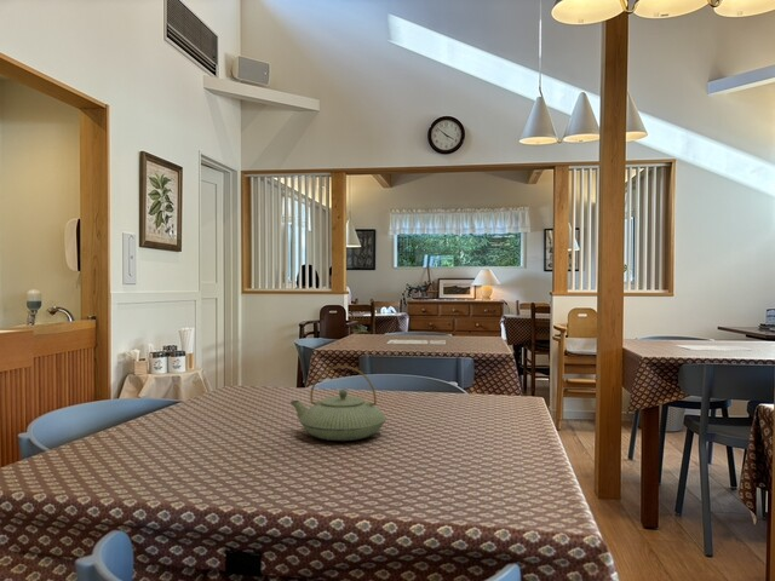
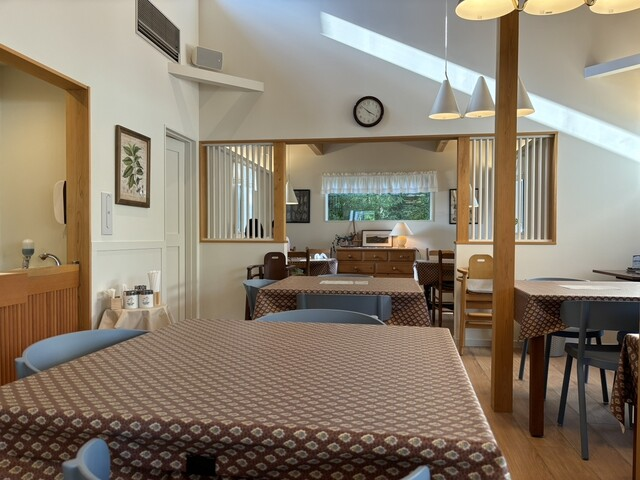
- teapot (337, 399)
